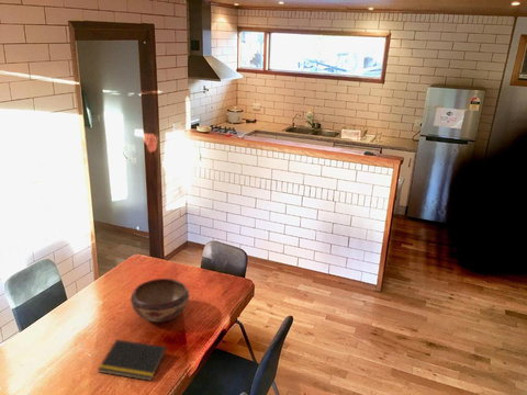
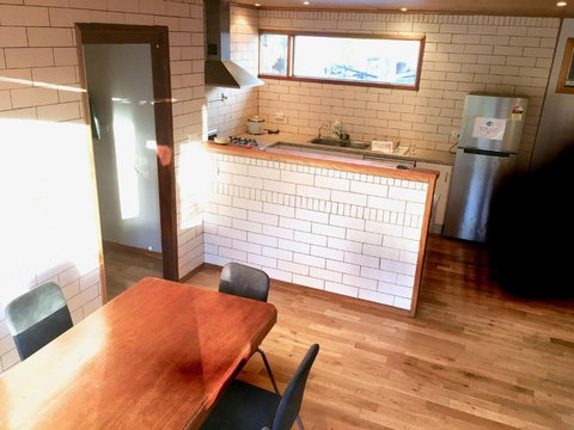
- decorative bowl (160, 302)
- notepad (133, 359)
